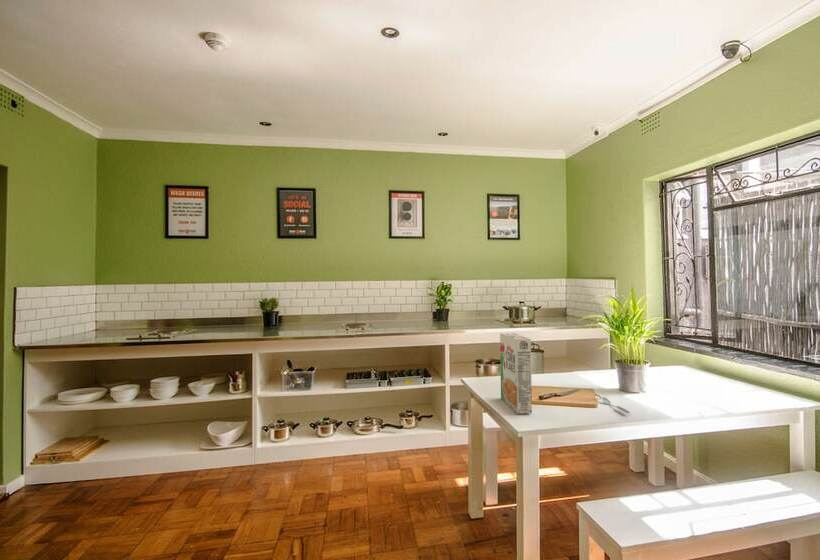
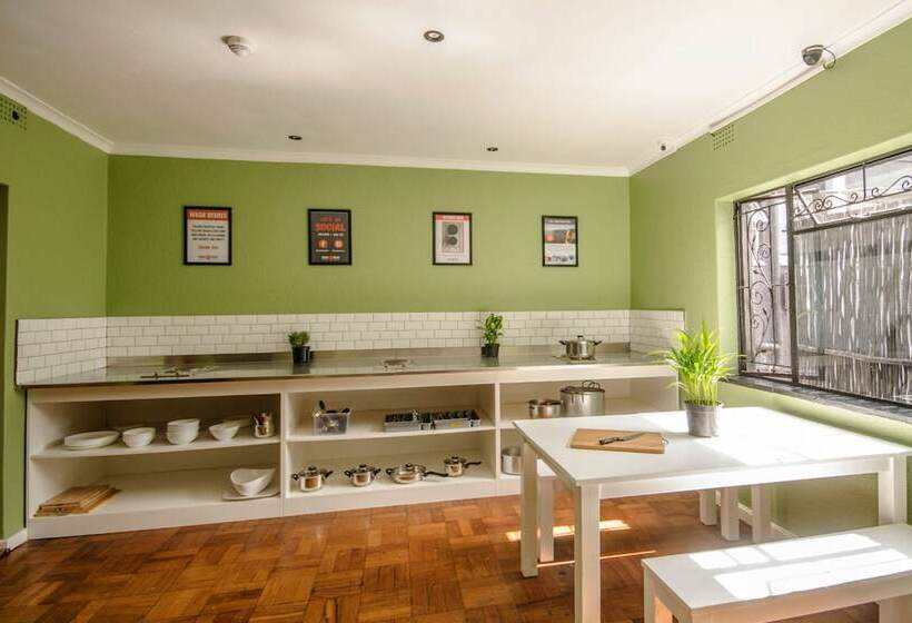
- spoon (615, 406)
- cereal box (515, 370)
